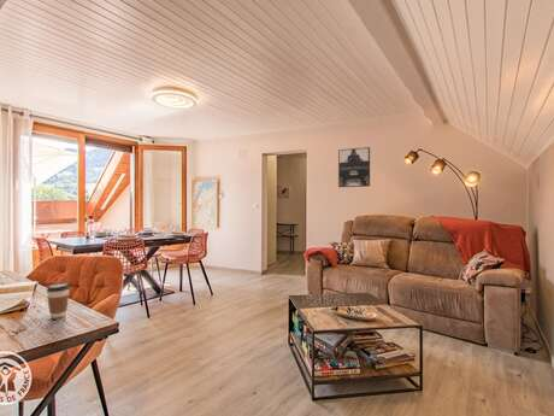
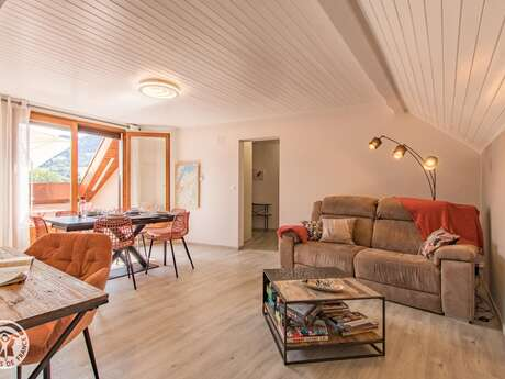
- wall art (353, 168)
- coffee cup (58, 300)
